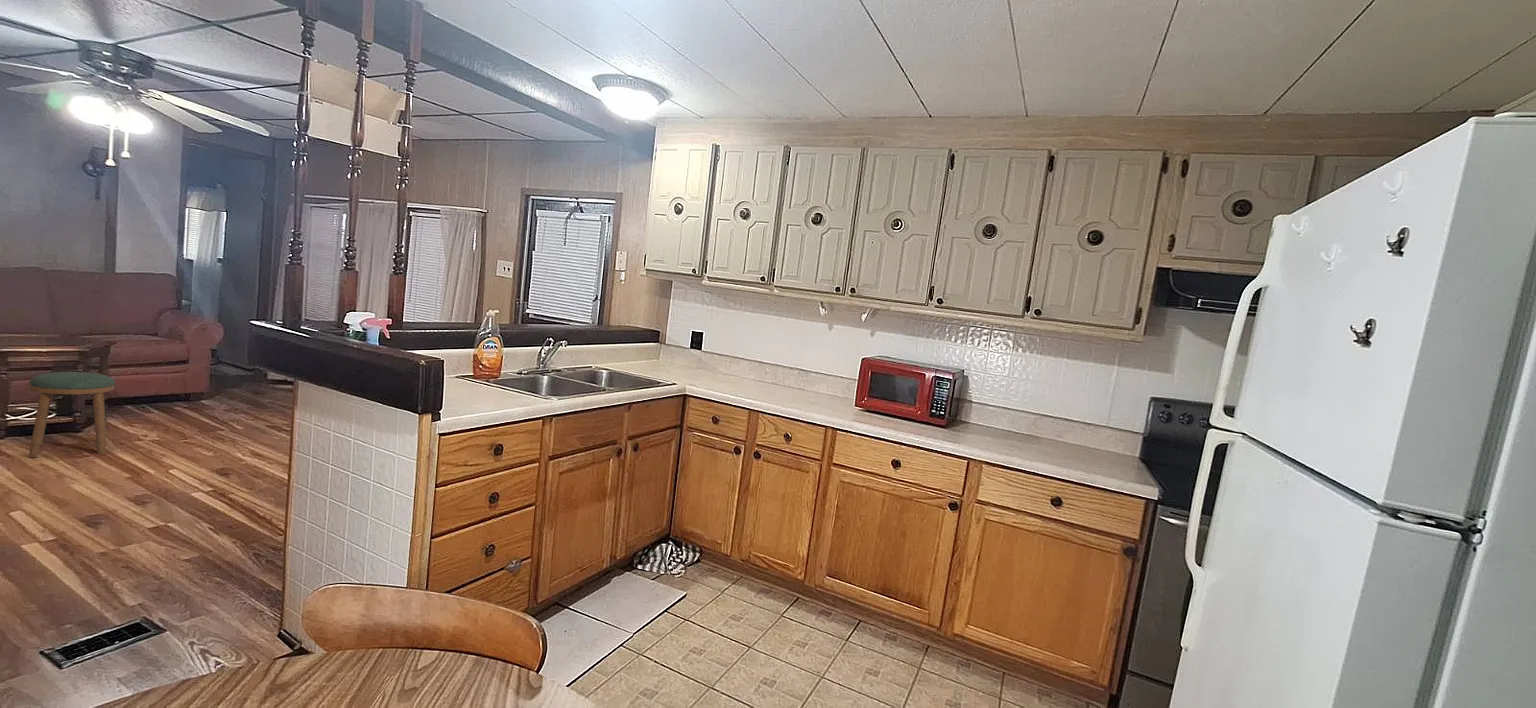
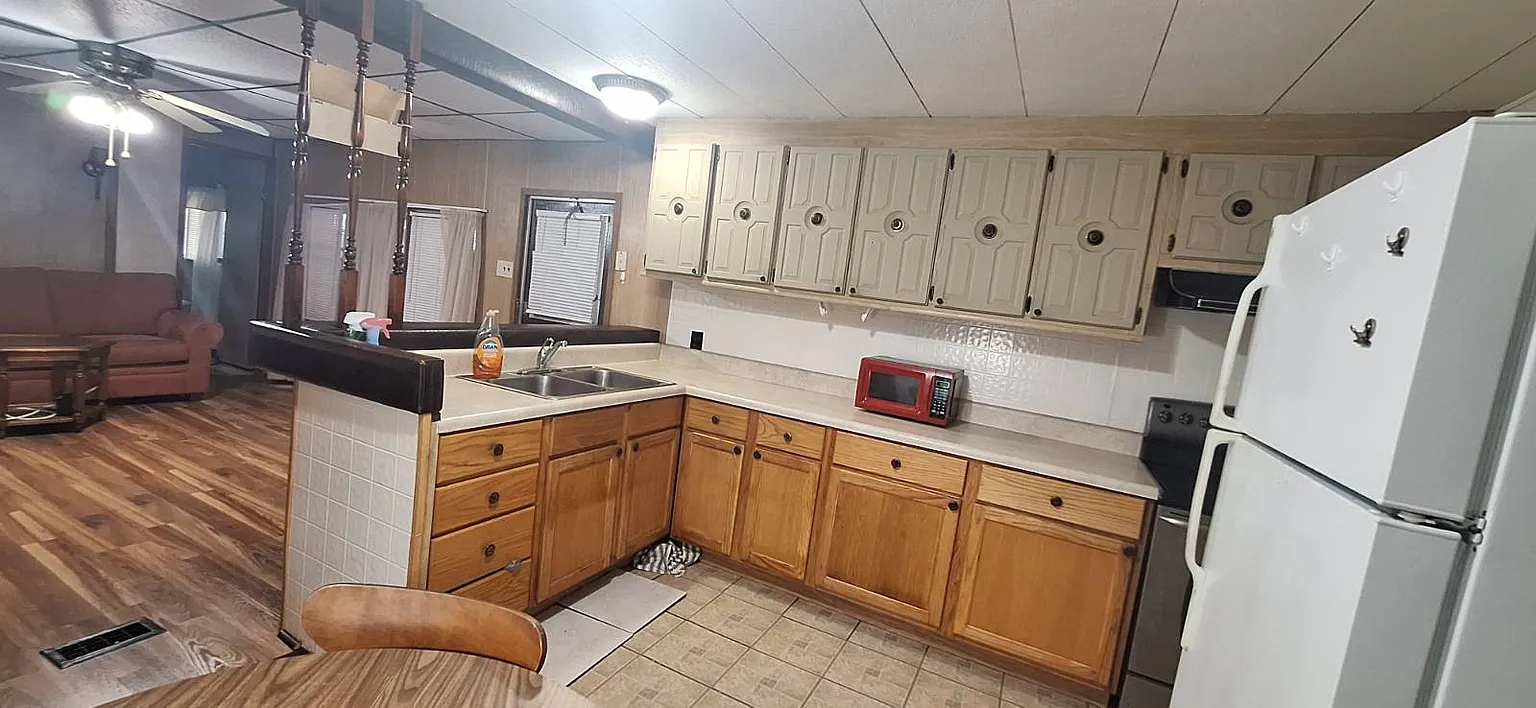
- stool (71, 393)
